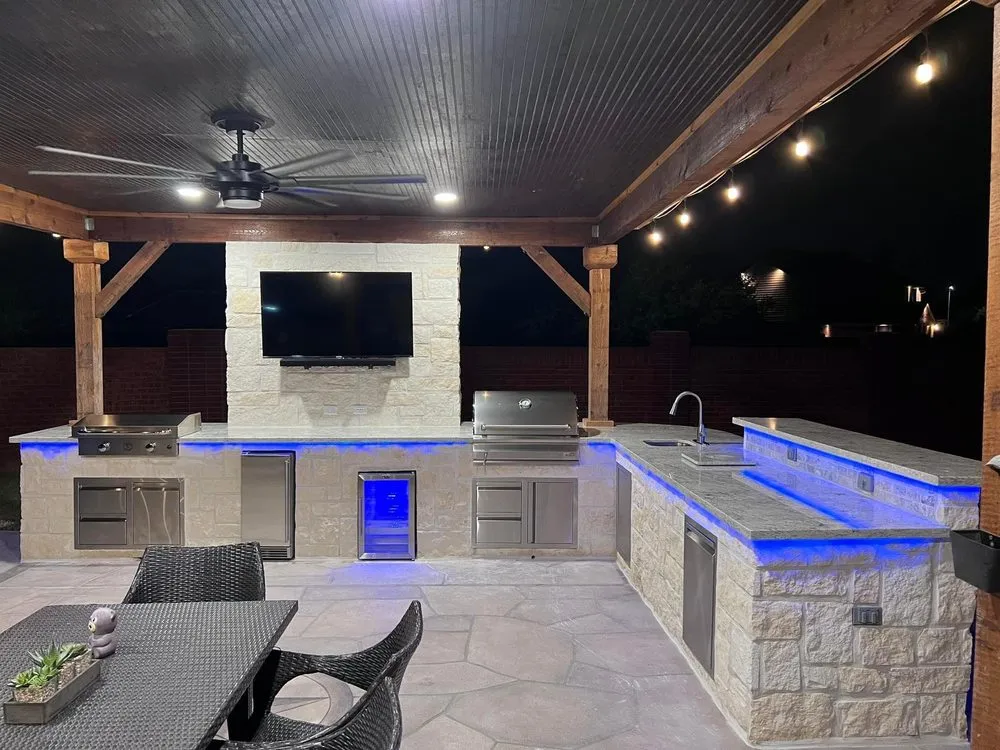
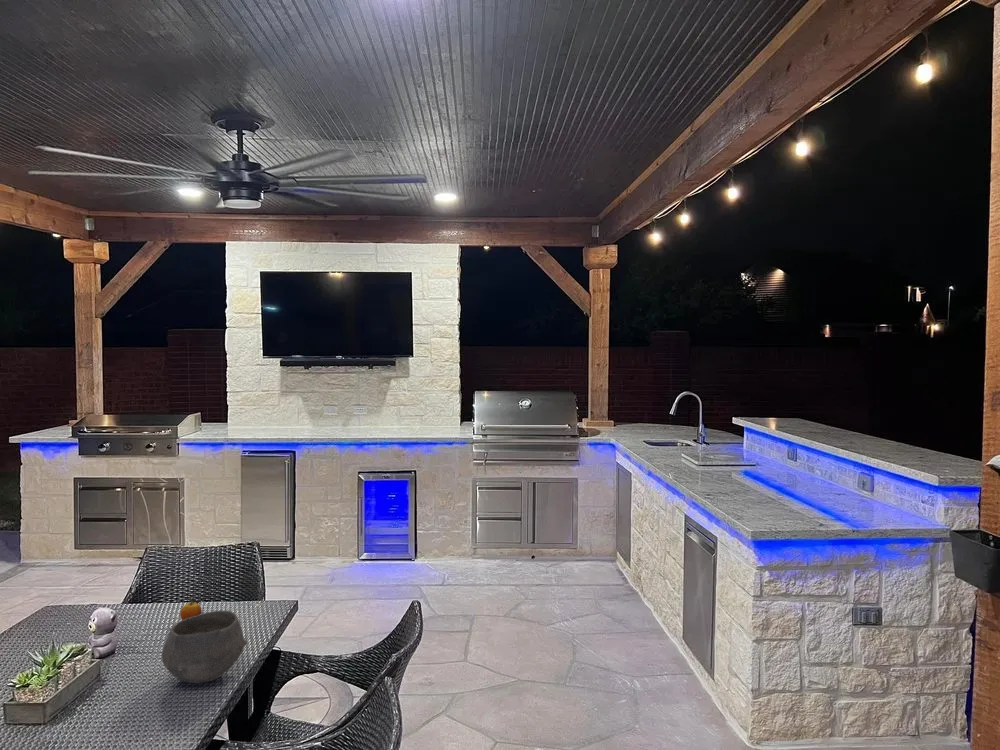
+ bowl (205, 648)
+ fruit (193, 606)
